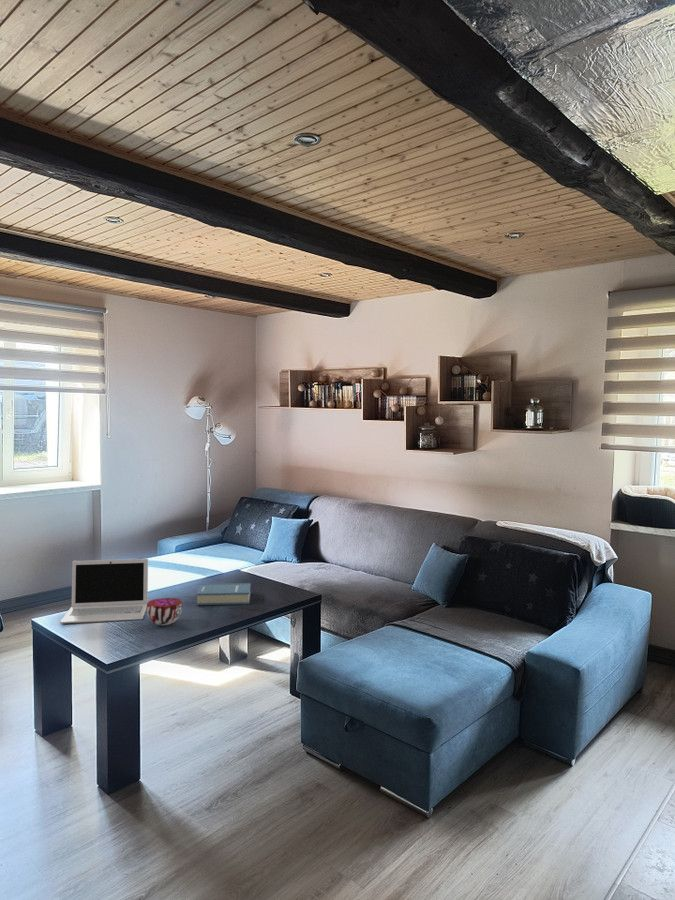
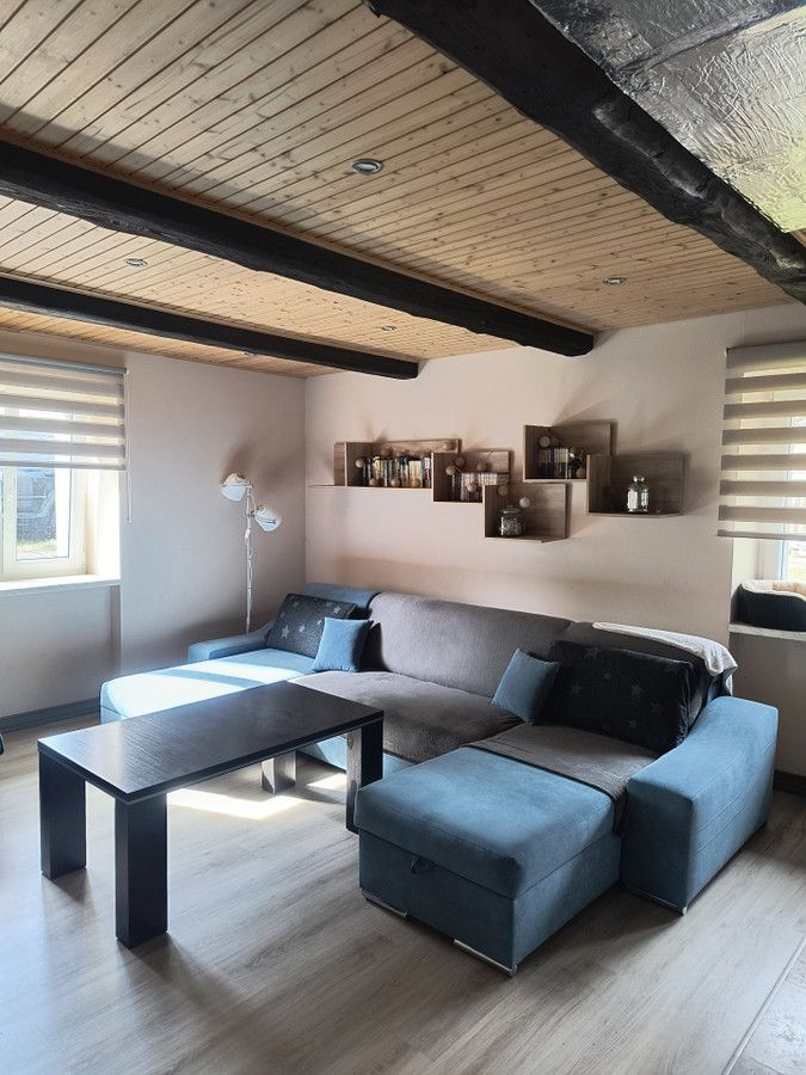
- laptop (106, 589)
- decorative bowl (164, 613)
- hardback book (224, 593)
